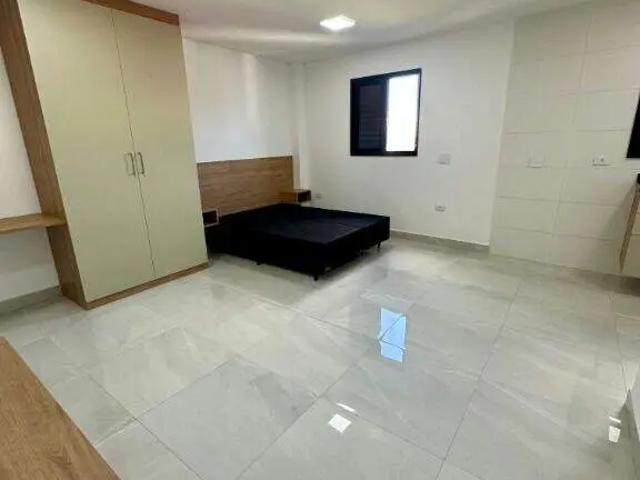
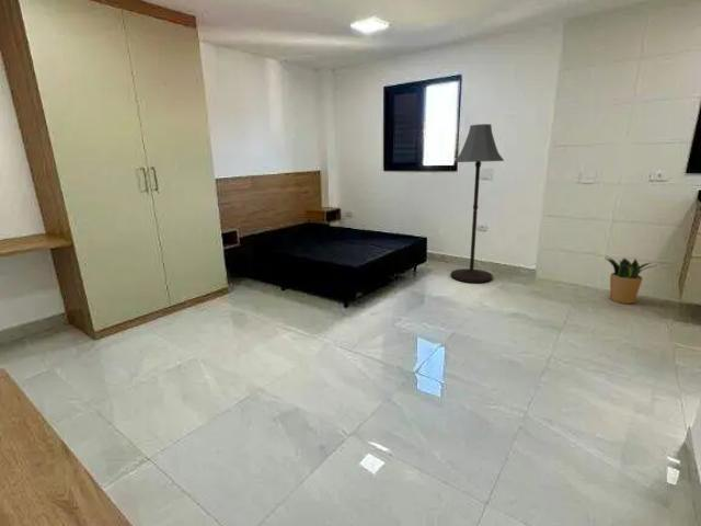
+ floor lamp (475, 204)
+ potted plant (625, 279)
